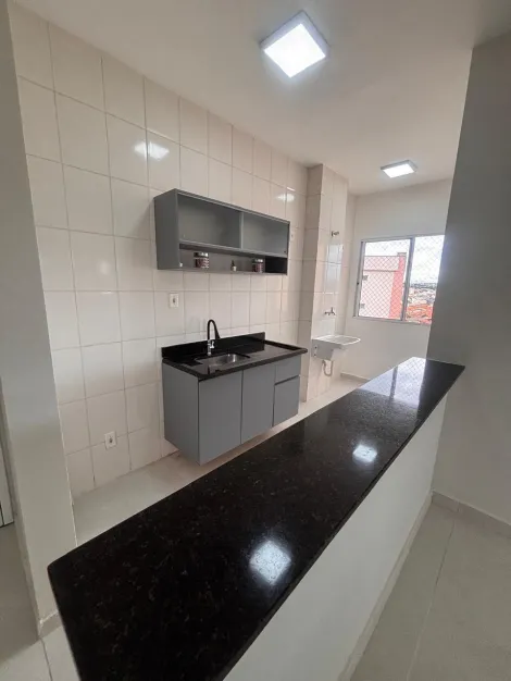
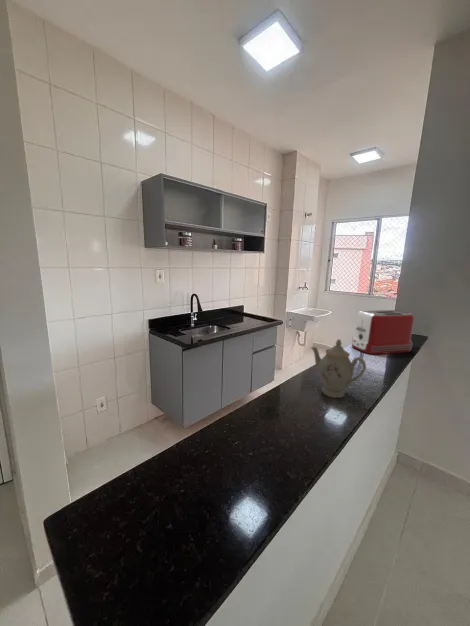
+ chinaware (335, 366)
+ toaster (383, 330)
